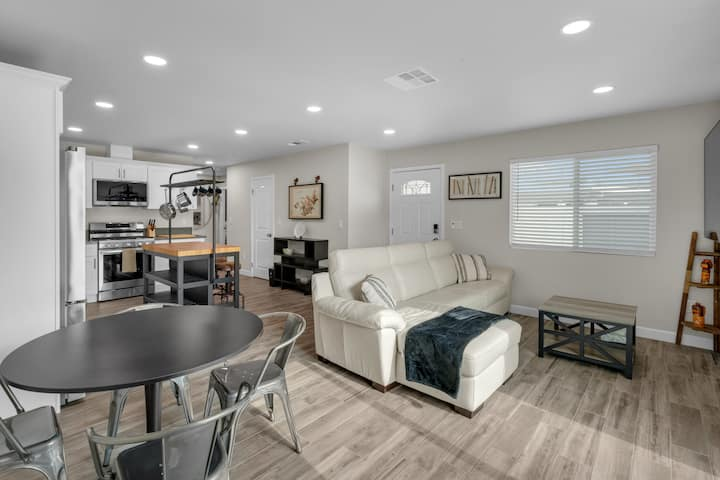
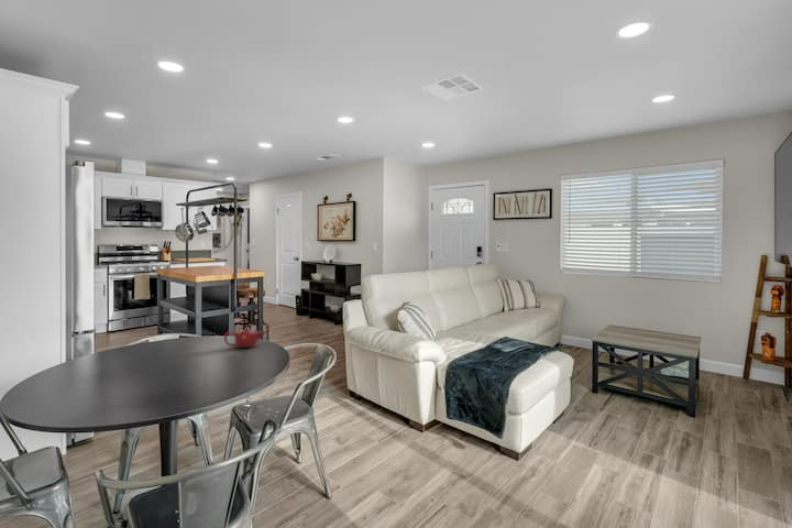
+ teapot (245, 337)
